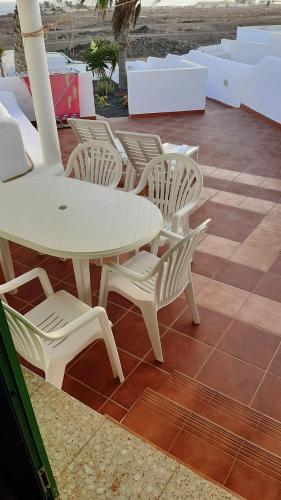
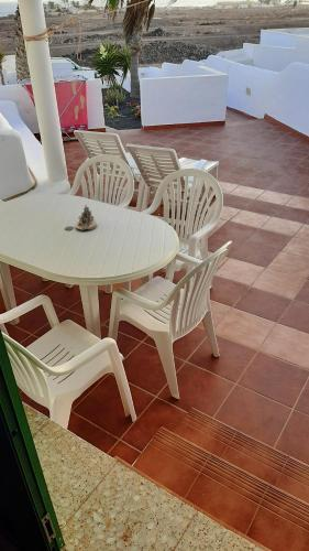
+ succulent planter (85, 215)
